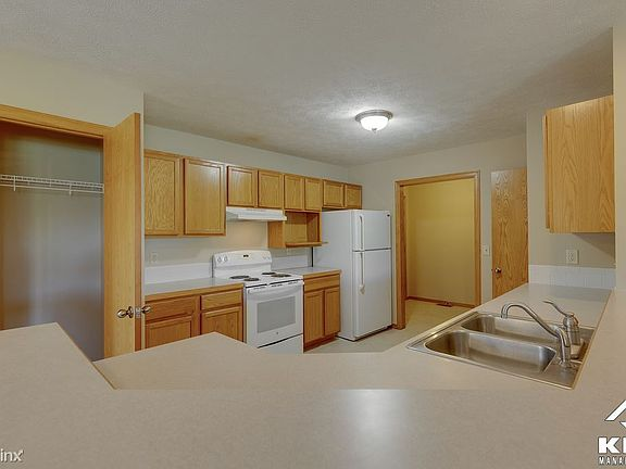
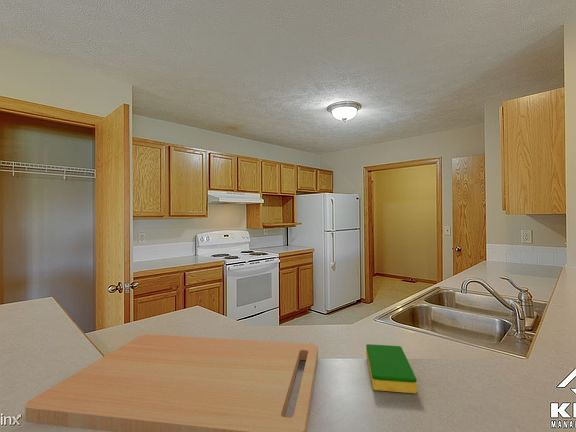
+ dish sponge (388, 365)
+ cutting board (197, 374)
